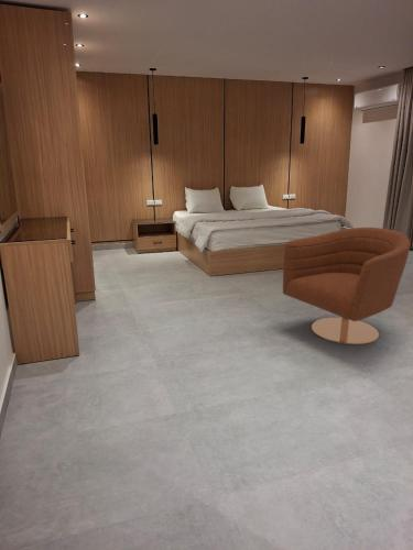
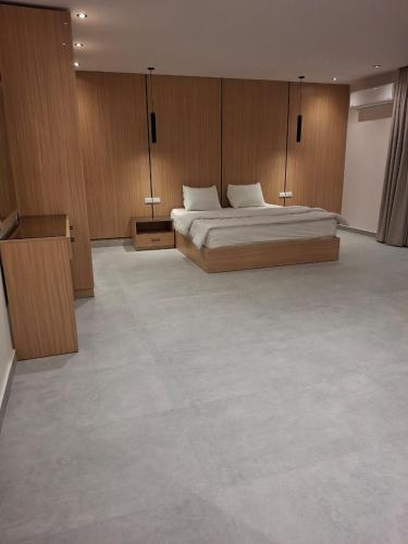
- armchair (349, 283)
